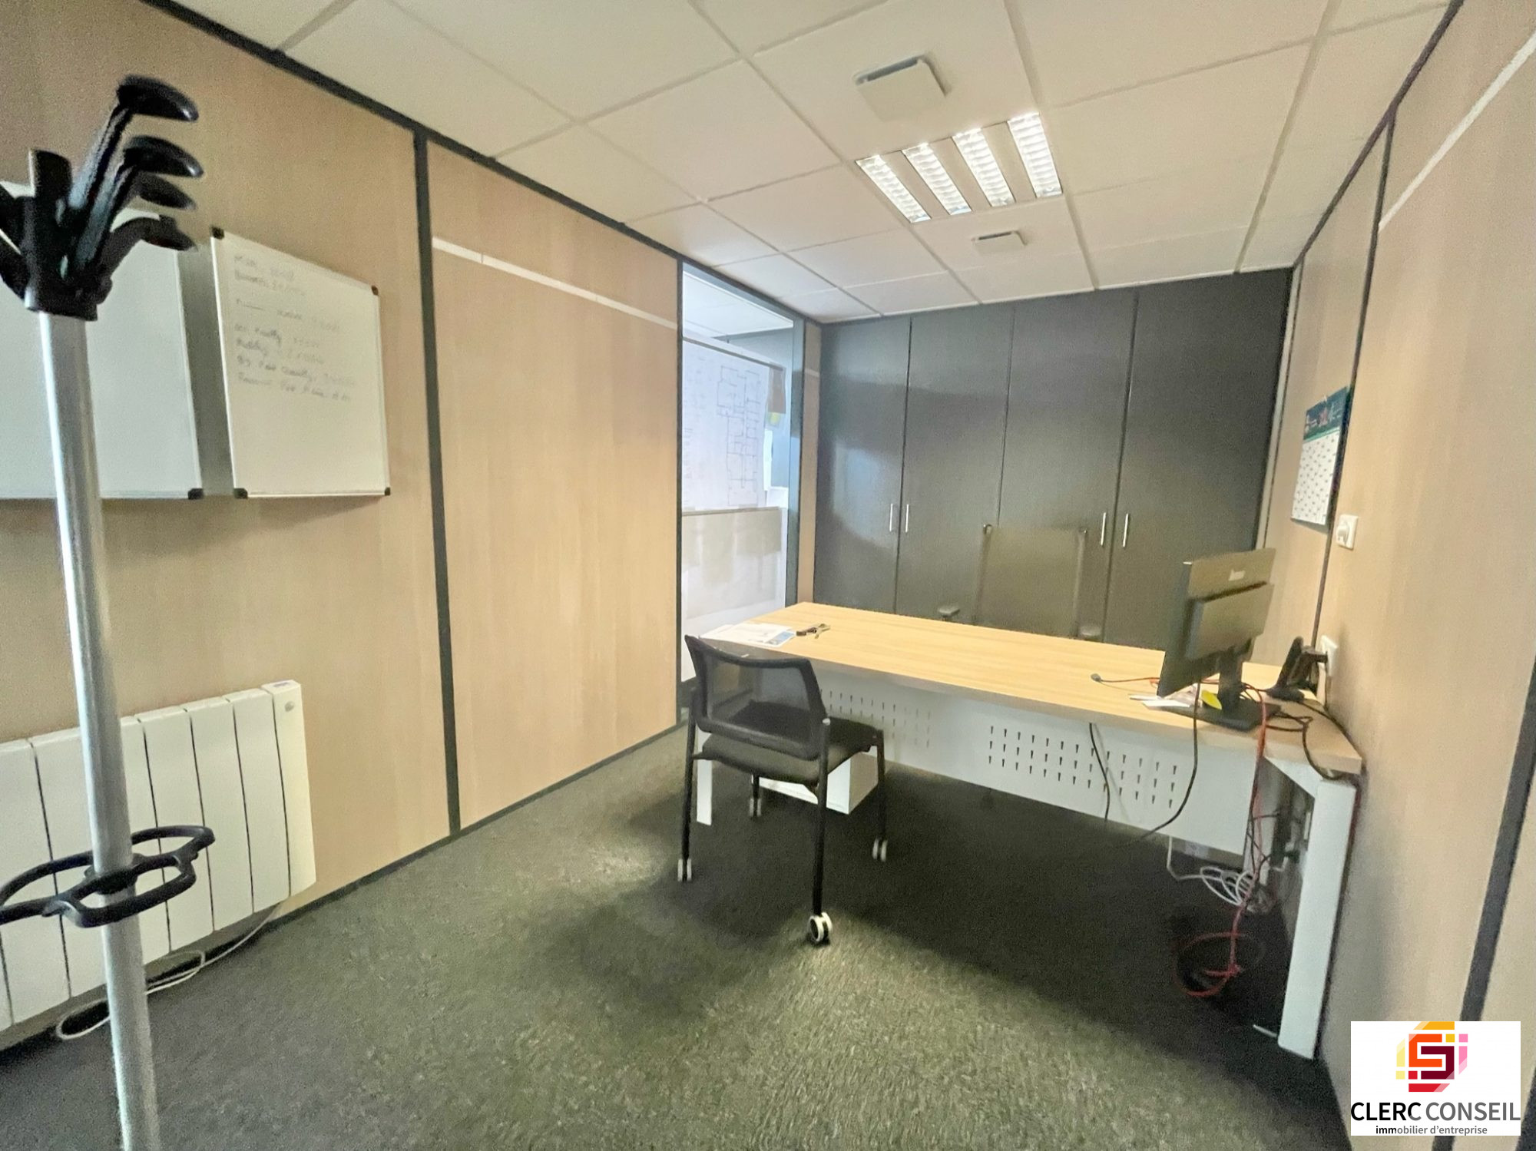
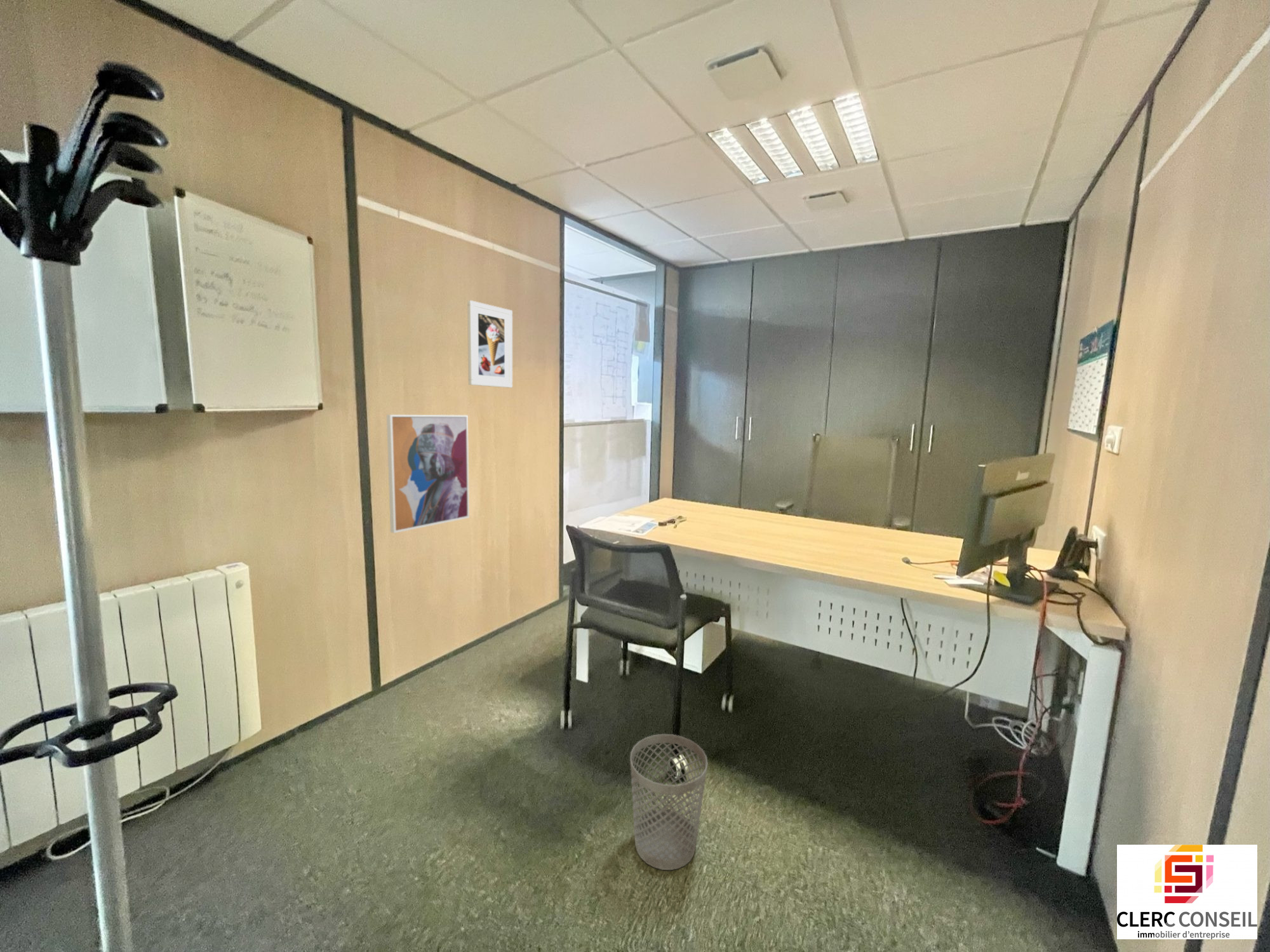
+ wall art (431, 470)
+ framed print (491, 346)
+ wastebasket (667, 801)
